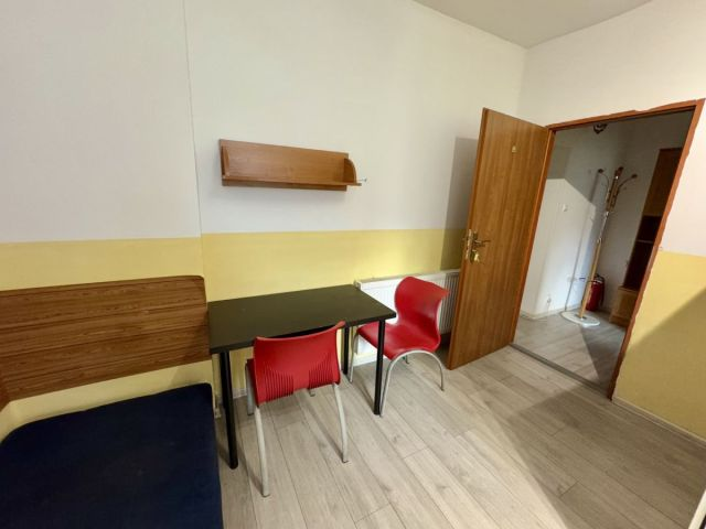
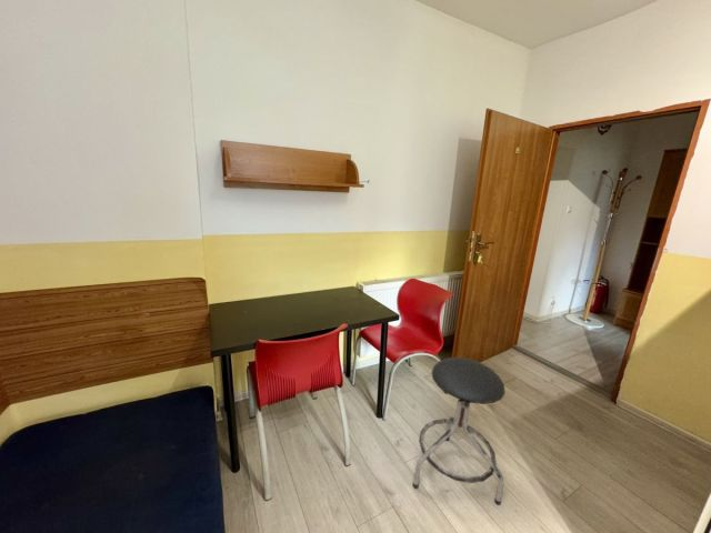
+ stool (455, 424)
